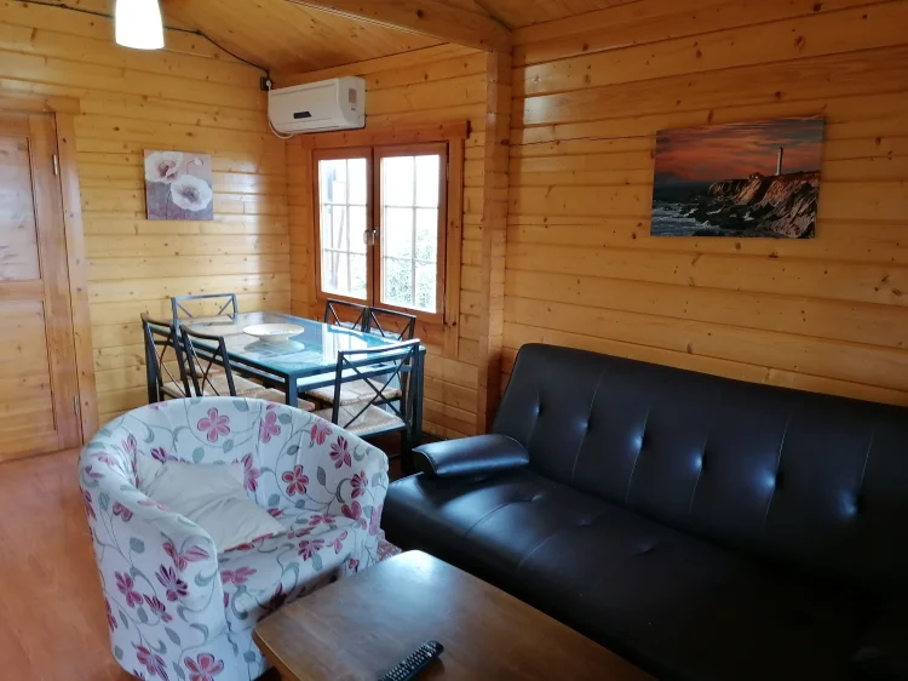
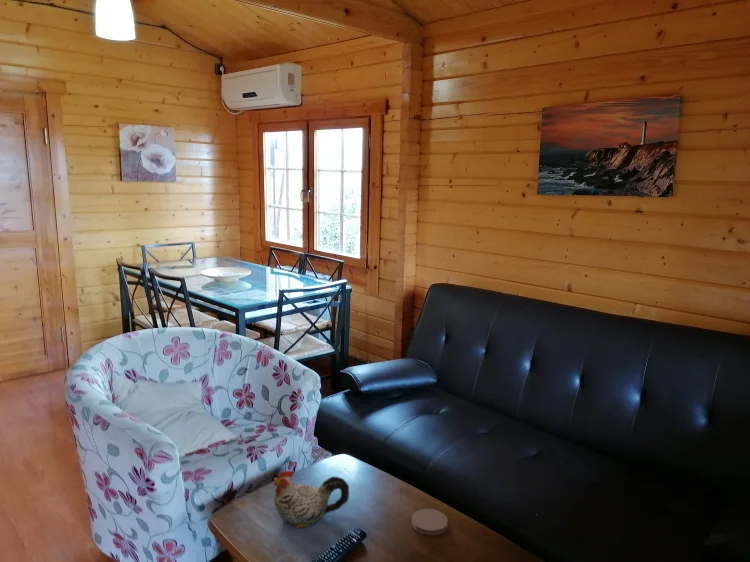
+ chicken figurine (311, 491)
+ coaster (429, 521)
